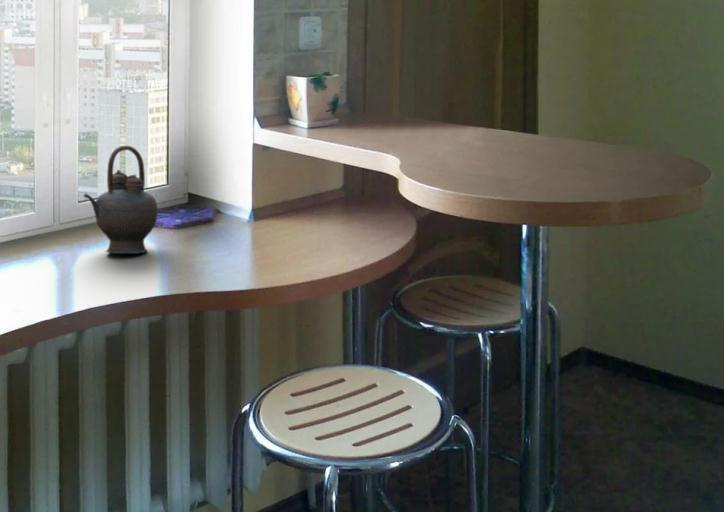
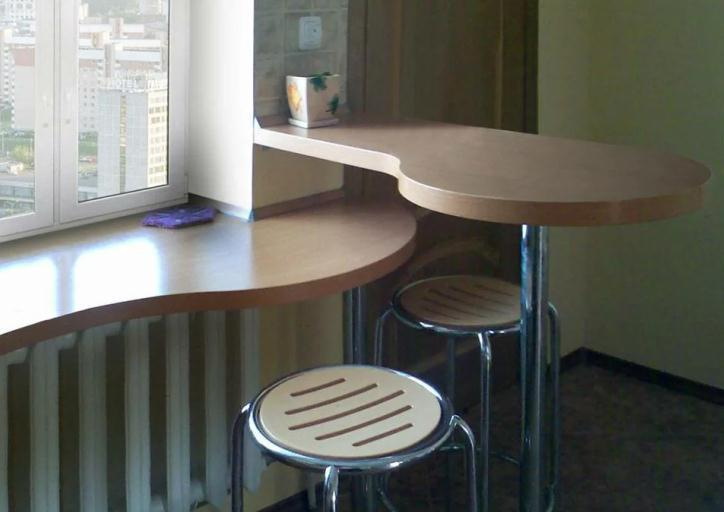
- teapot (119, 200)
